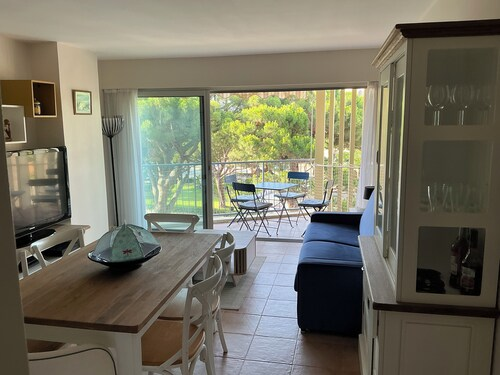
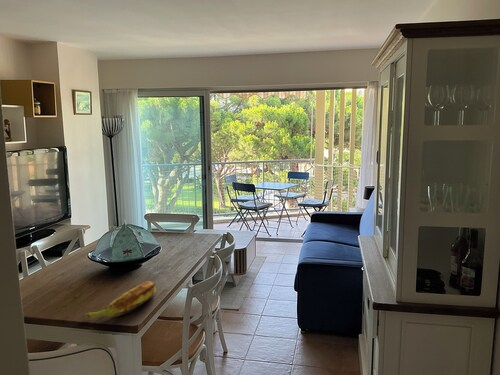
+ banana (127, 295)
